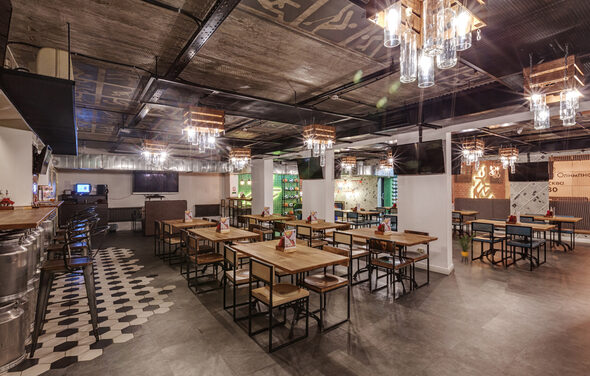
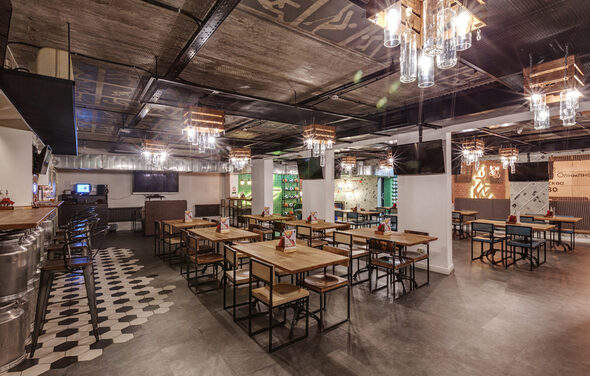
- house plant (467, 248)
